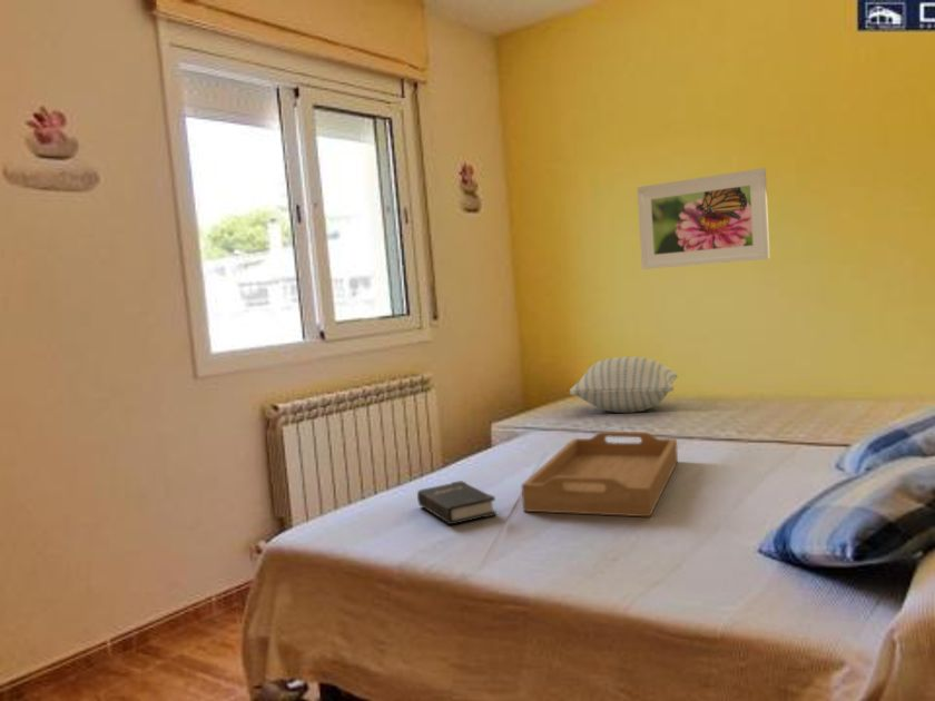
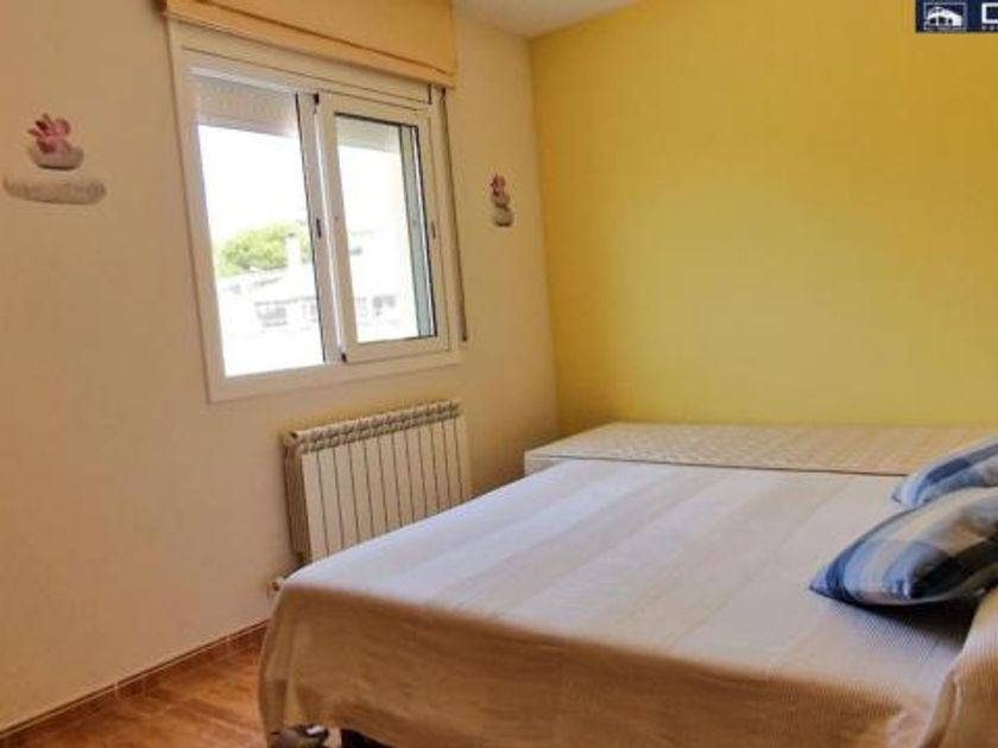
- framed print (700, 221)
- serving tray (606, 467)
- pillow (626, 383)
- hardback book (455, 502)
